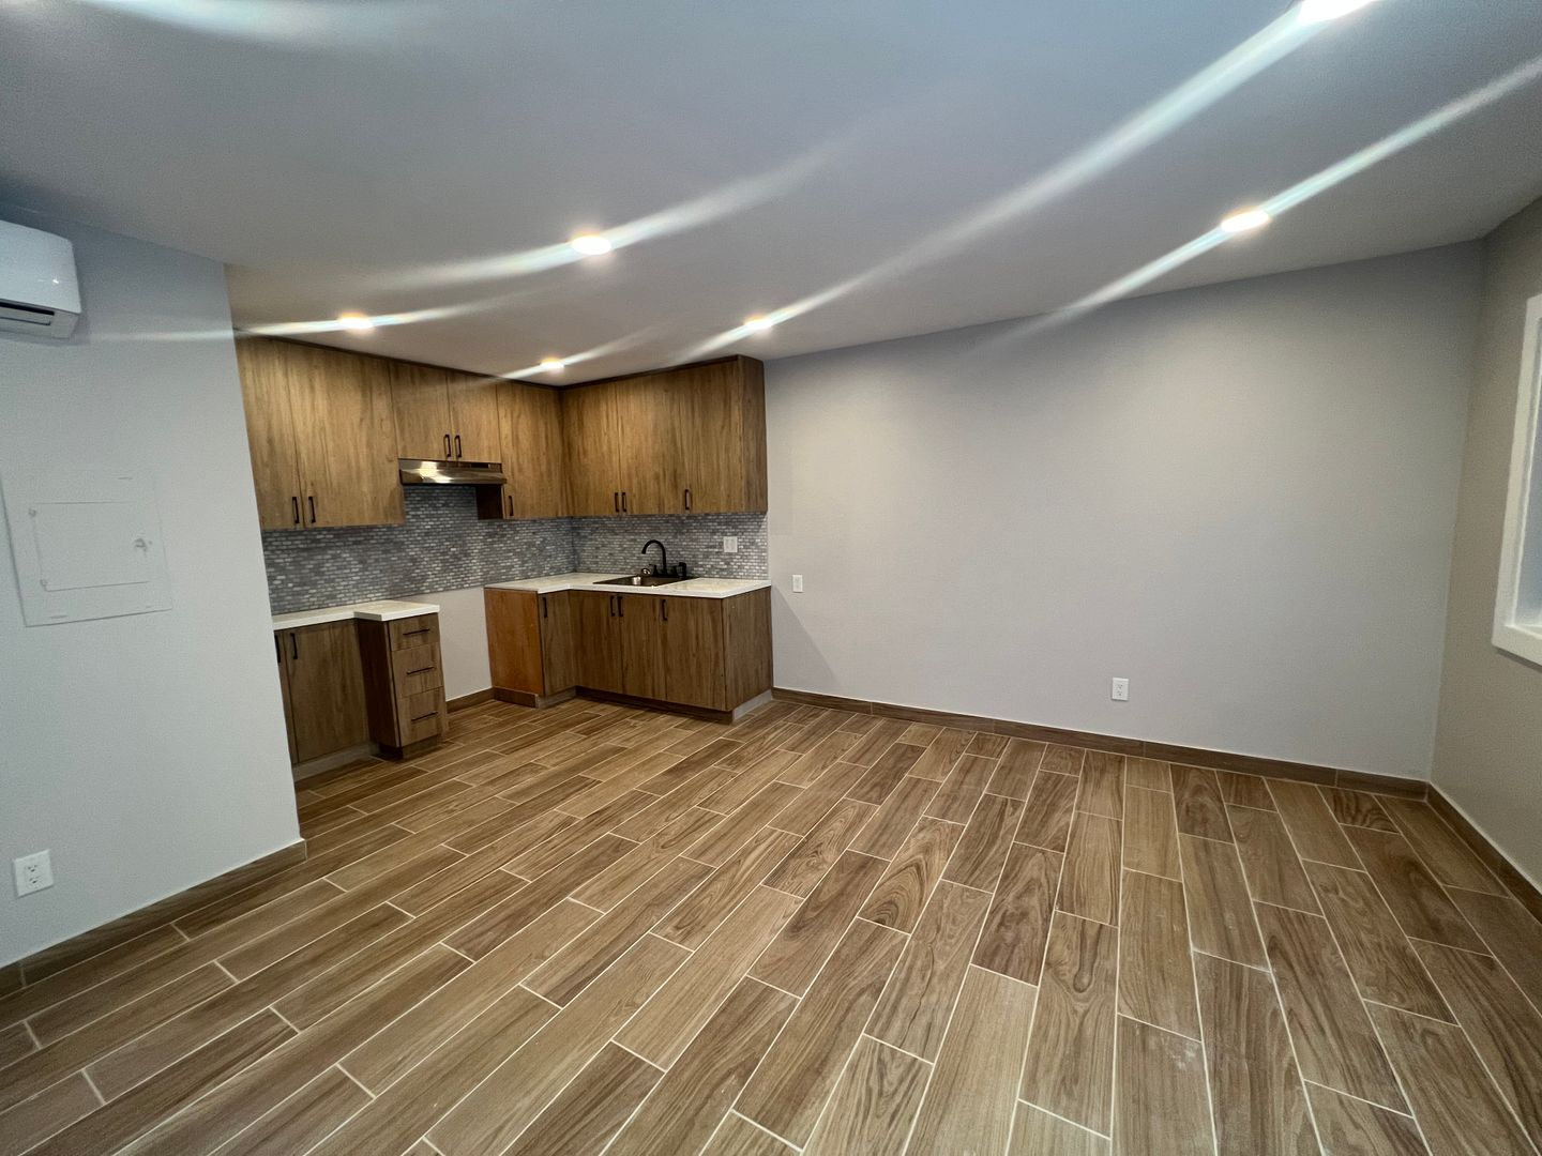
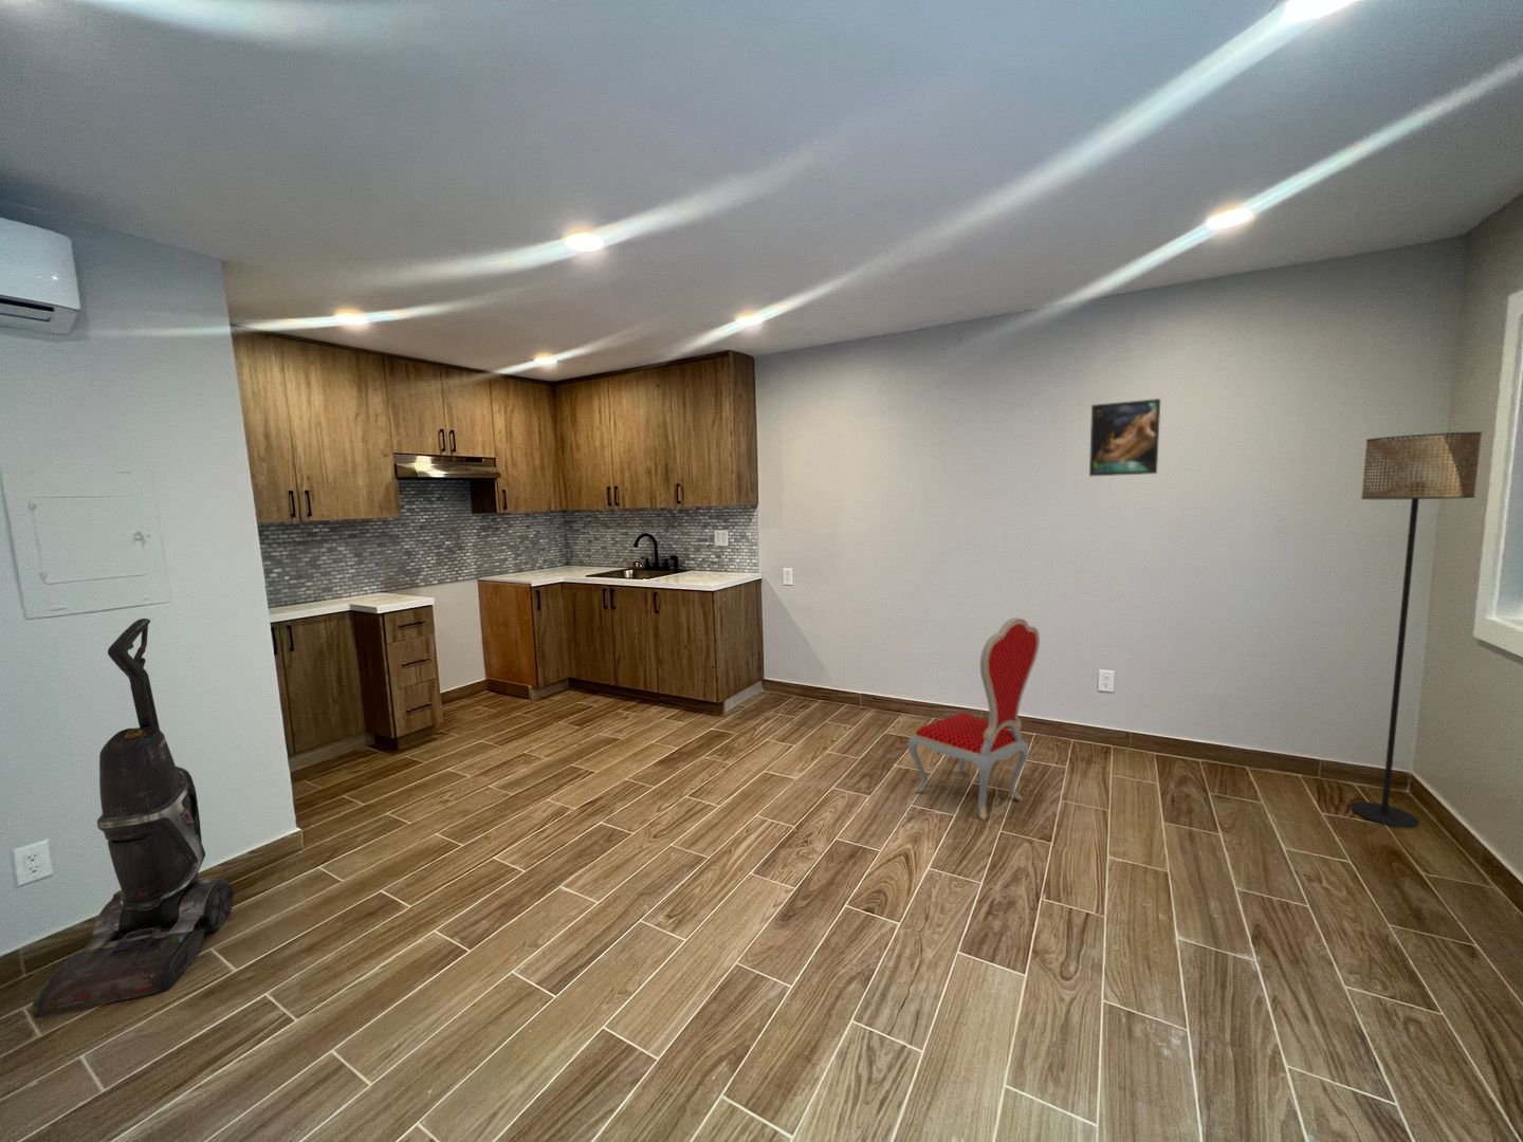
+ vacuum cleaner (120, 799)
+ dining chair (969, 714)
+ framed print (1124, 438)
+ floor lamp (1402, 632)
